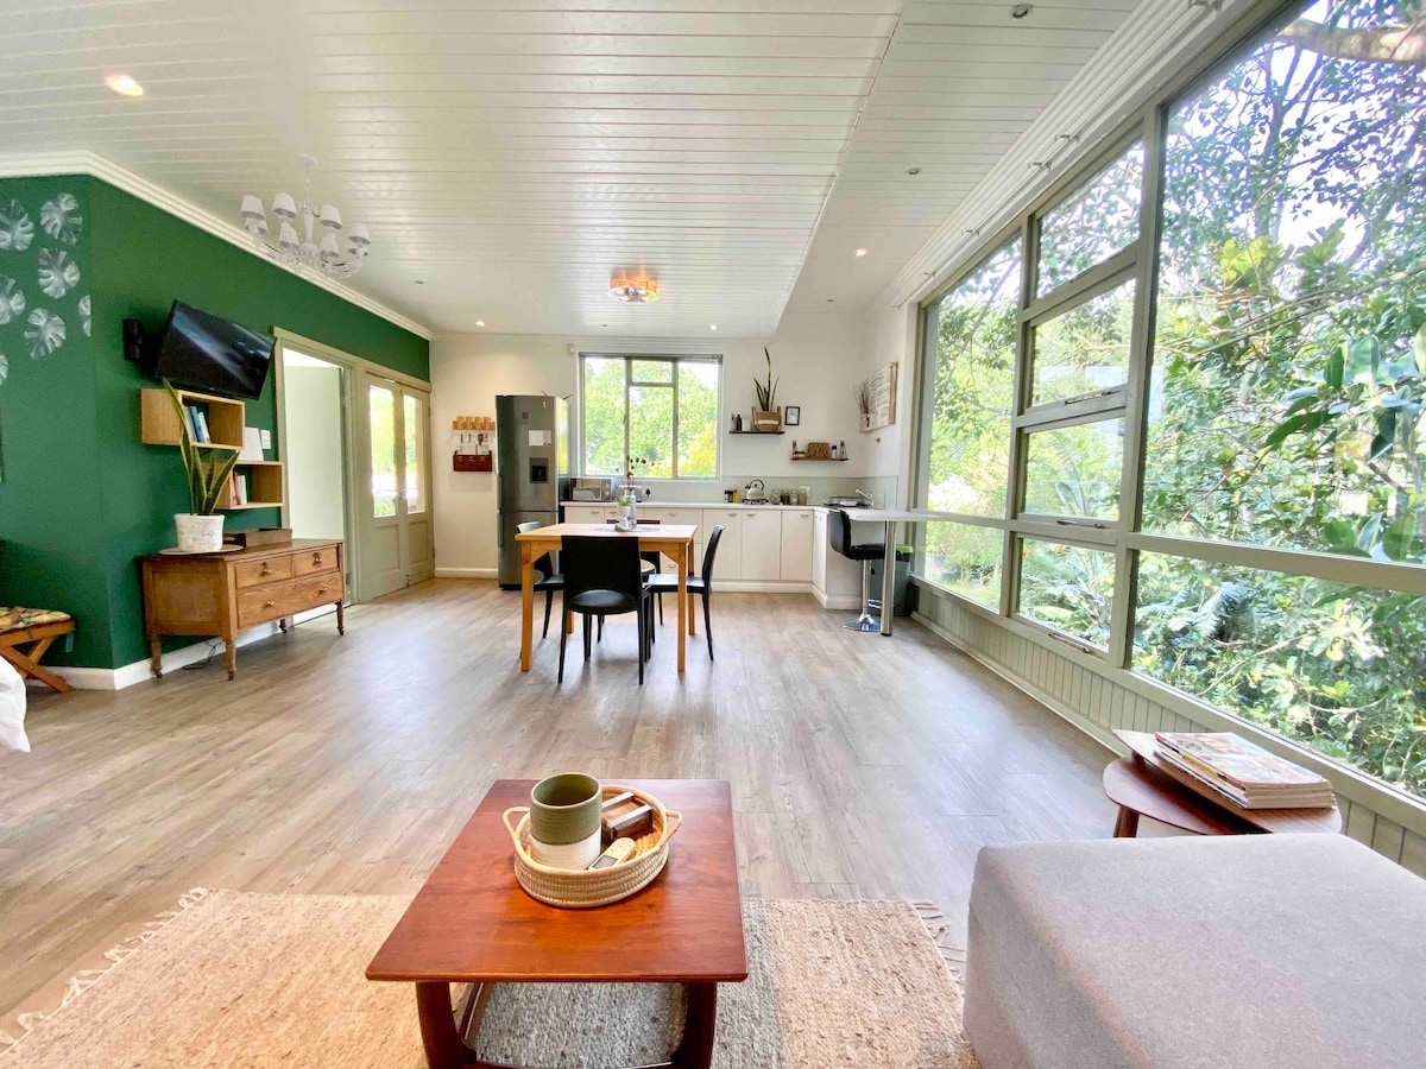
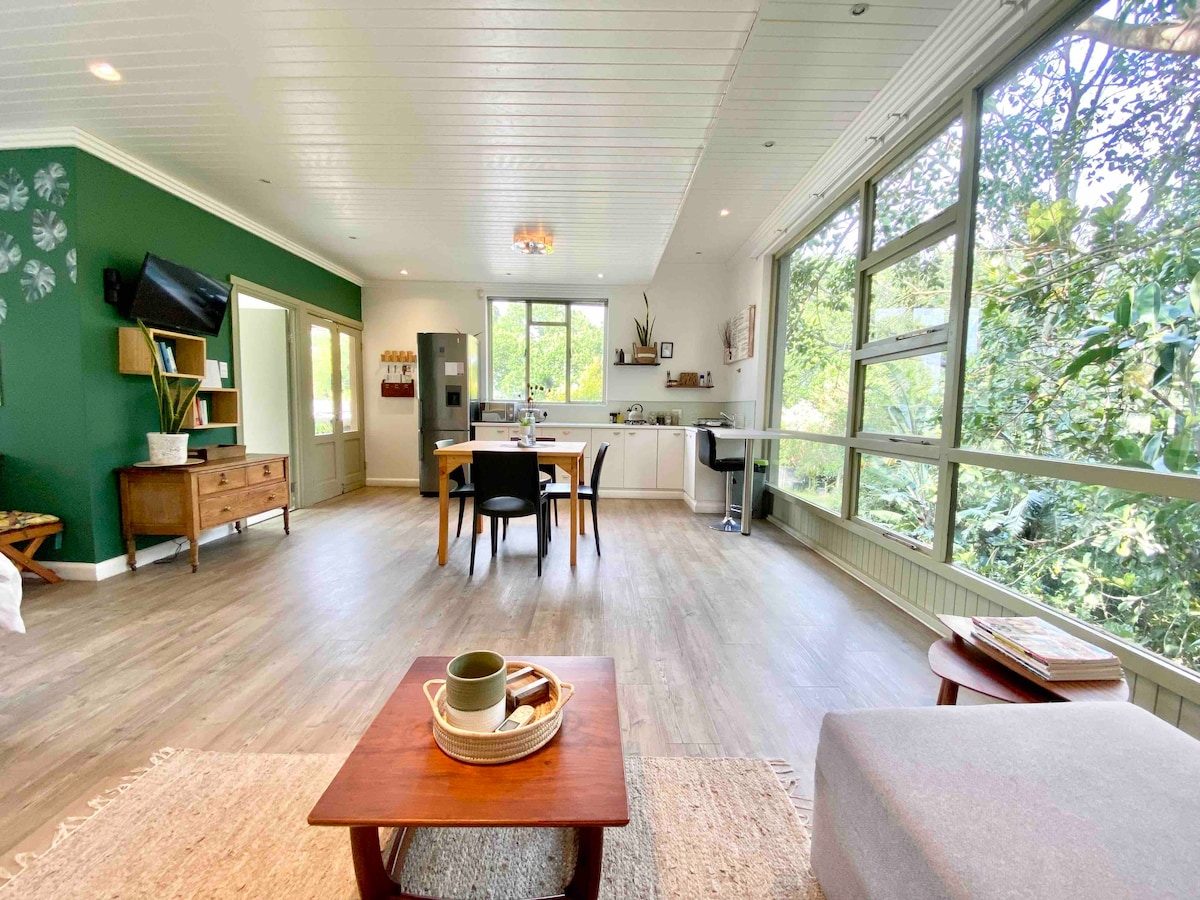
- chandelier (308, 220)
